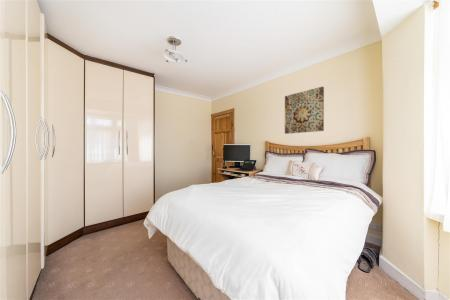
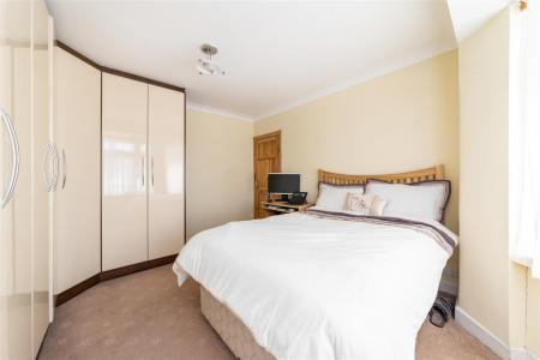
- wall art (302, 112)
